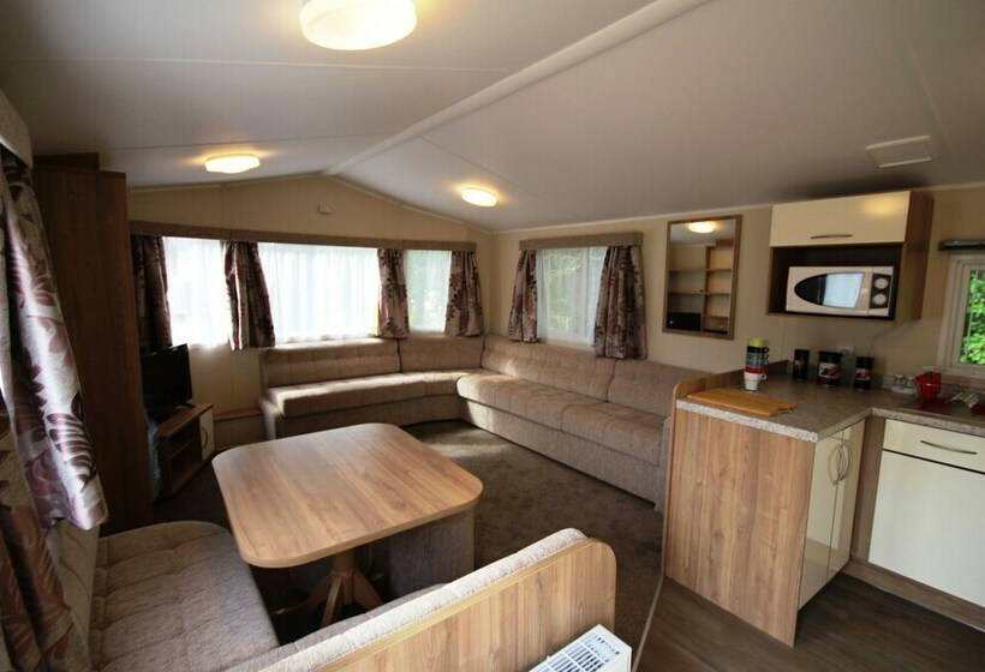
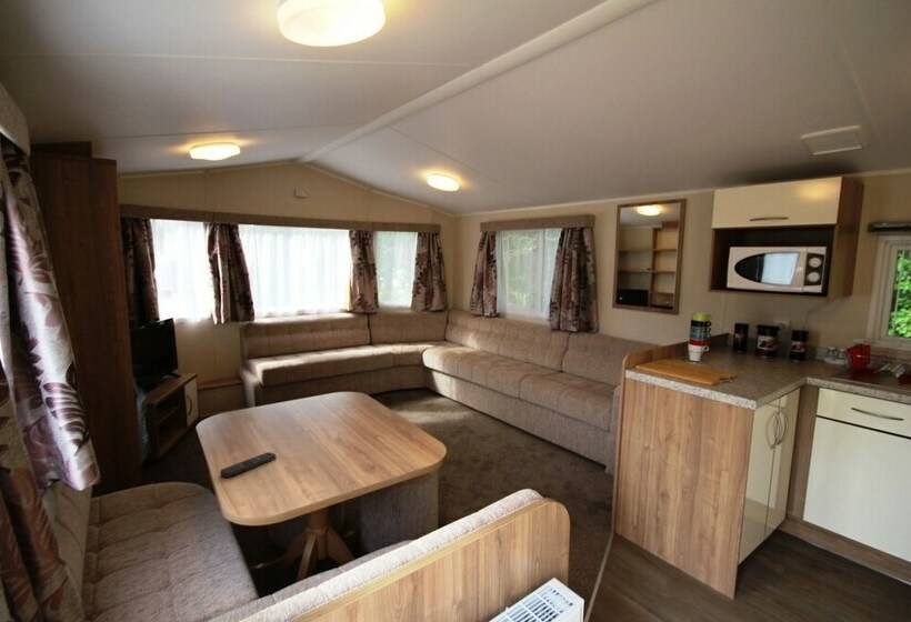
+ remote control (249, 463)
